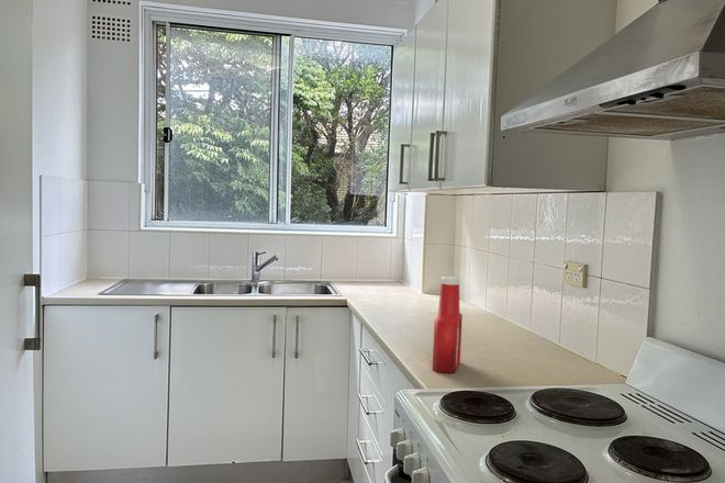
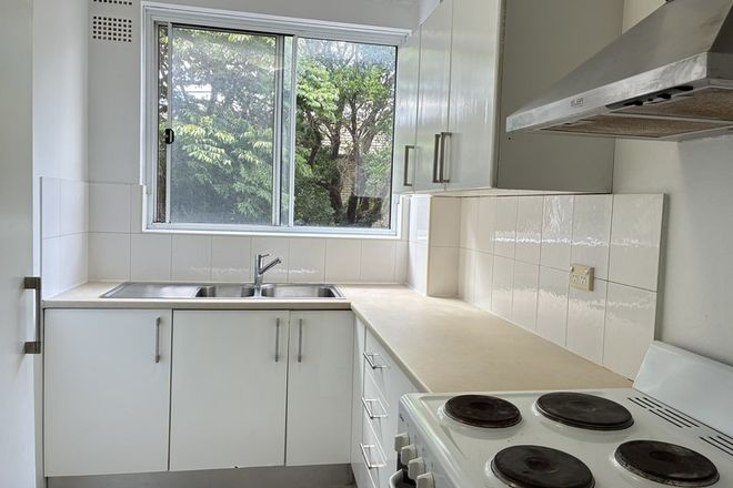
- soap bottle (448, 322)
